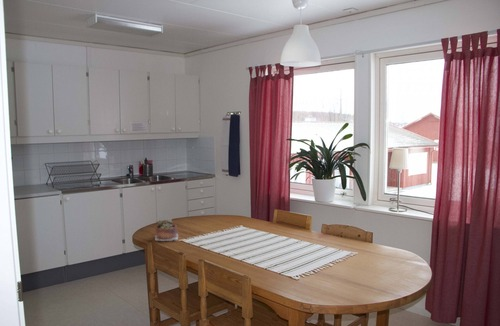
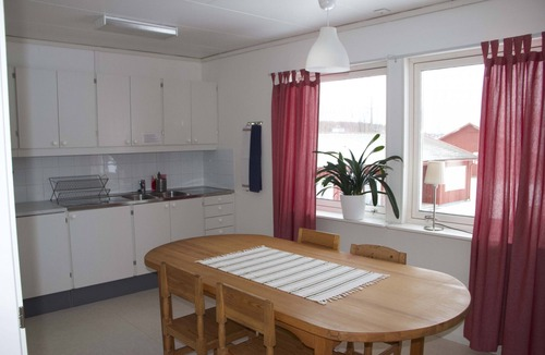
- succulent plant (166, 228)
